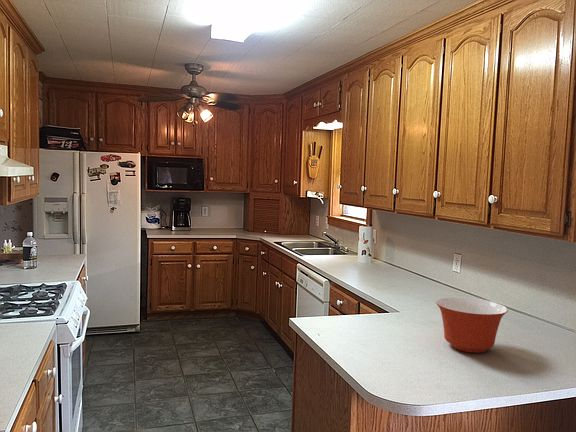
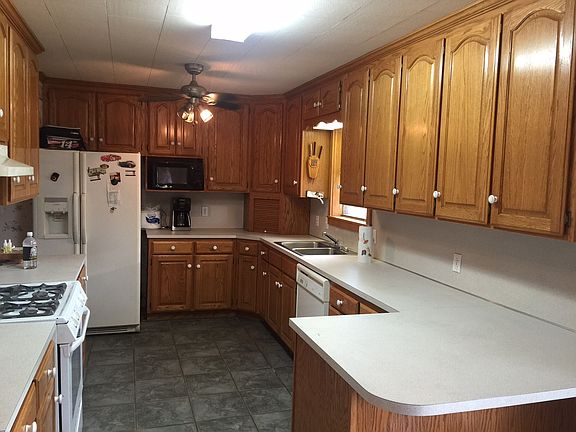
- mixing bowl (469, 325)
